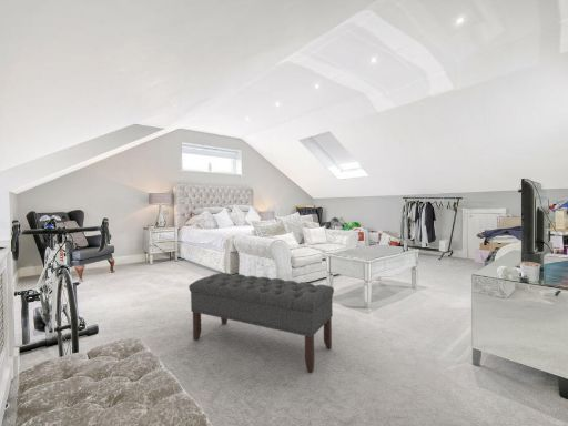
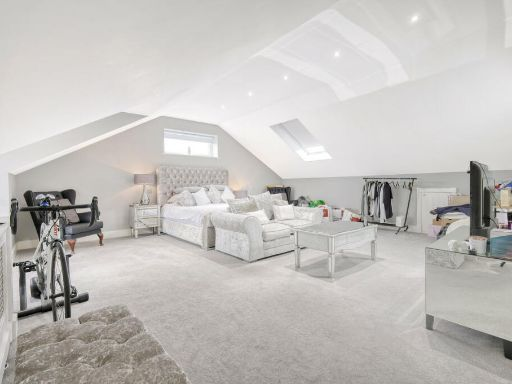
- bench (258, 313)
